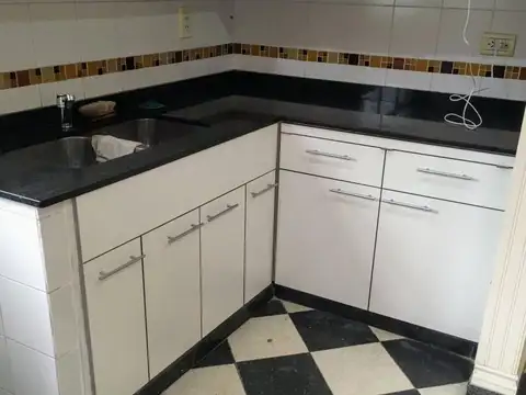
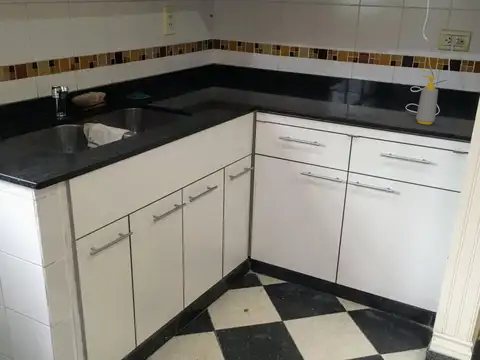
+ soap bottle (428, 99)
